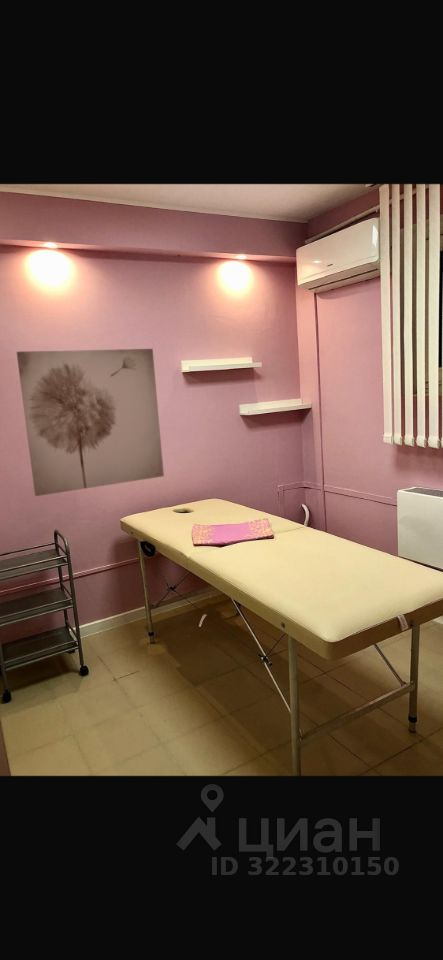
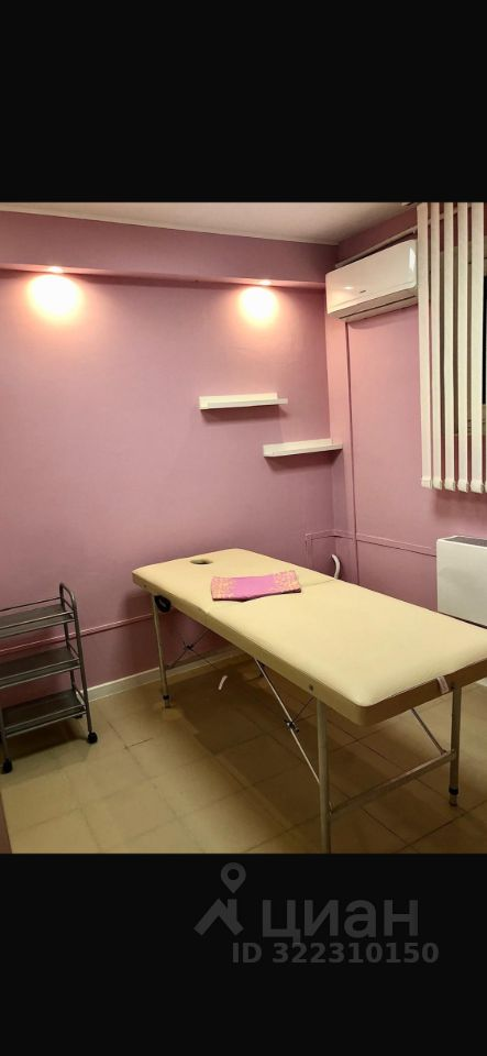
- wall art (96, 419)
